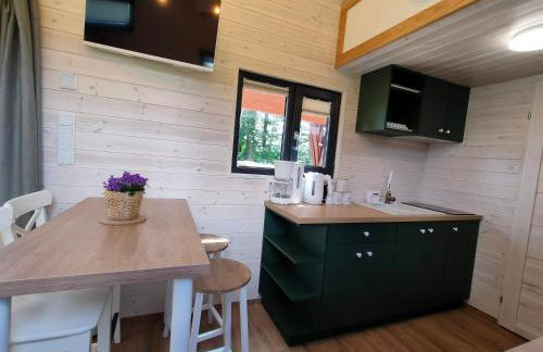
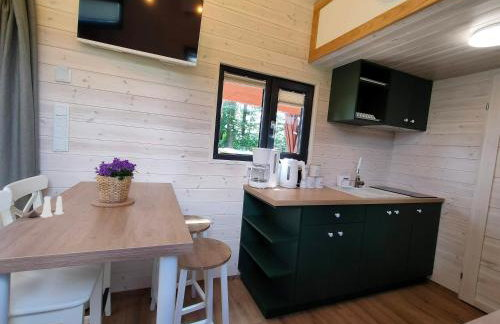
+ salt and pepper shaker set (48, 204)
